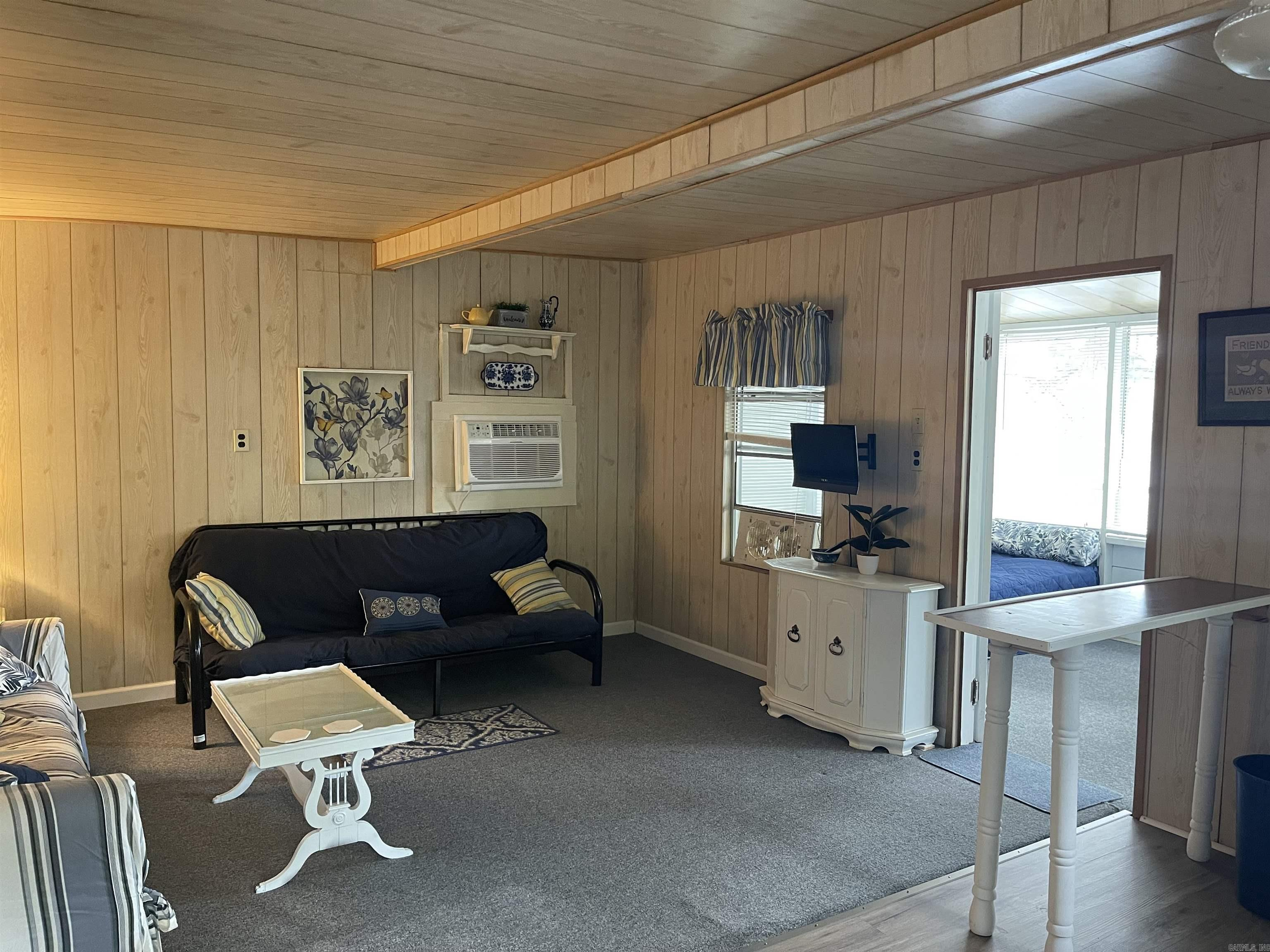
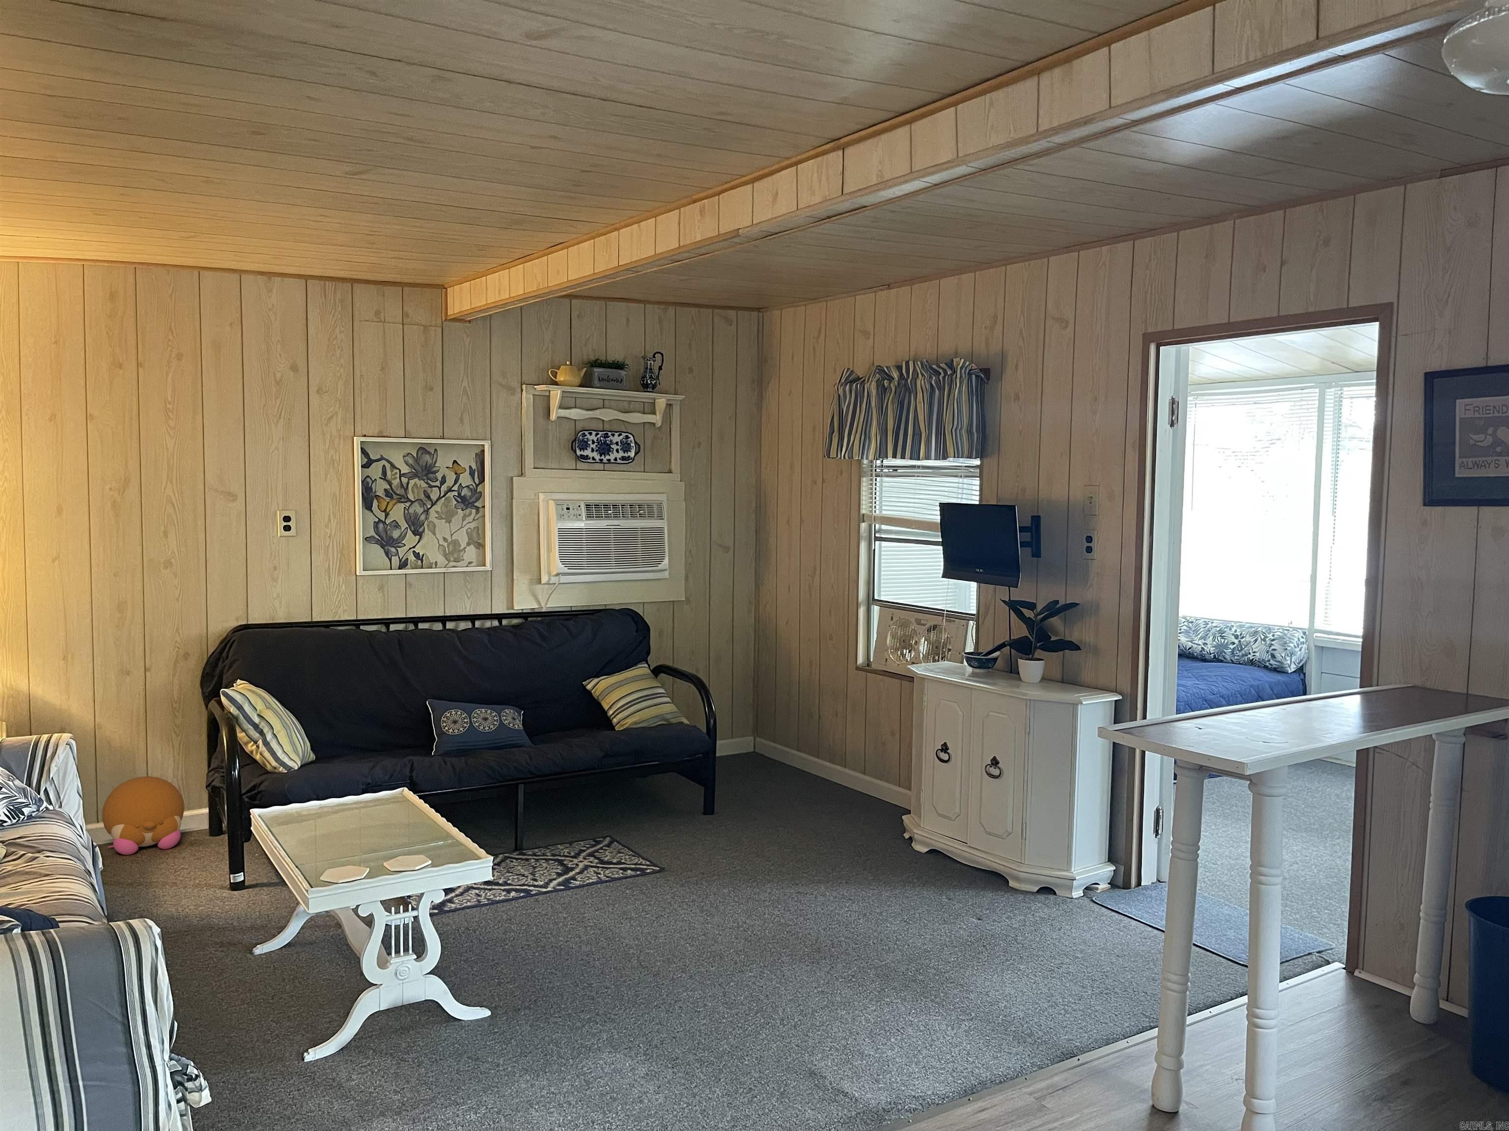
+ plush toy (144, 811)
